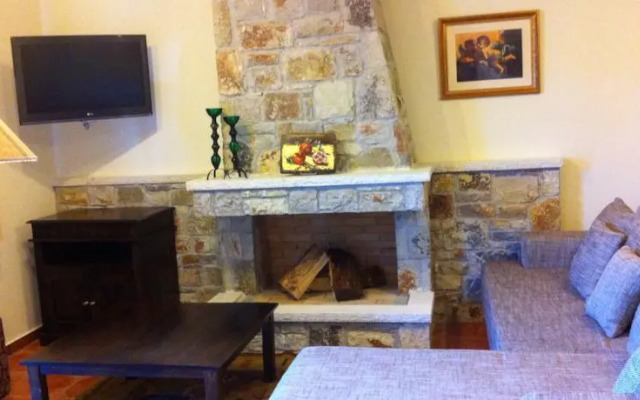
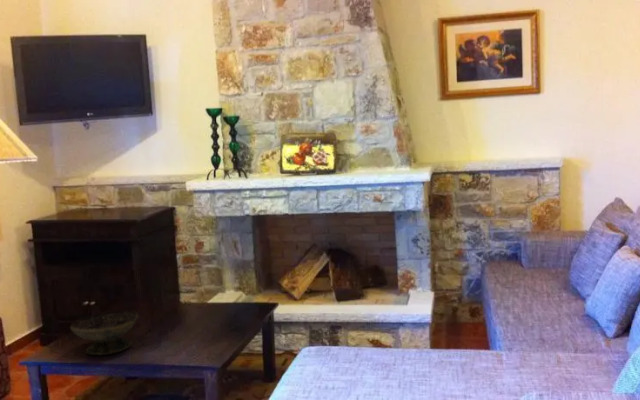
+ decorative bowl (106, 333)
